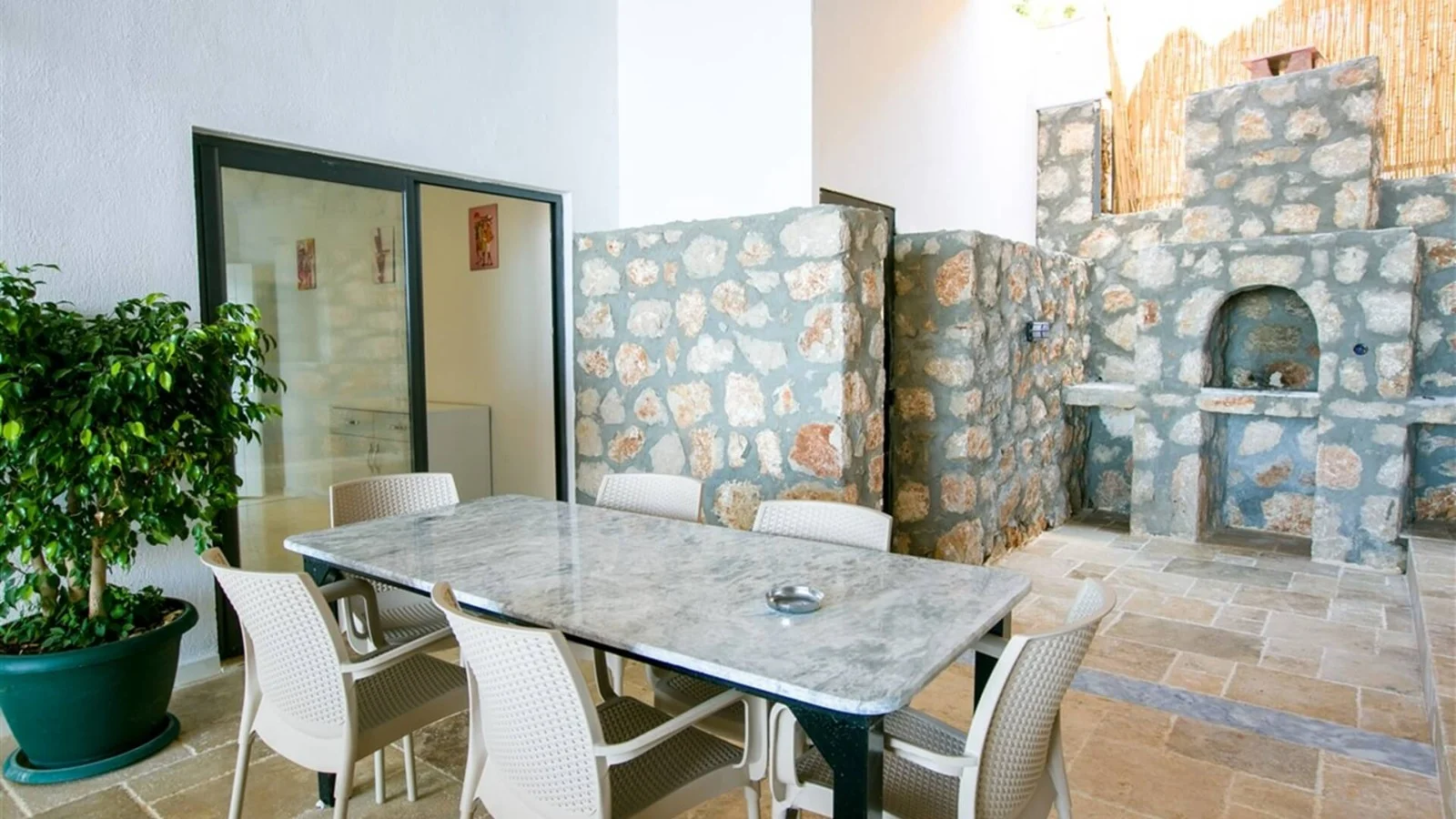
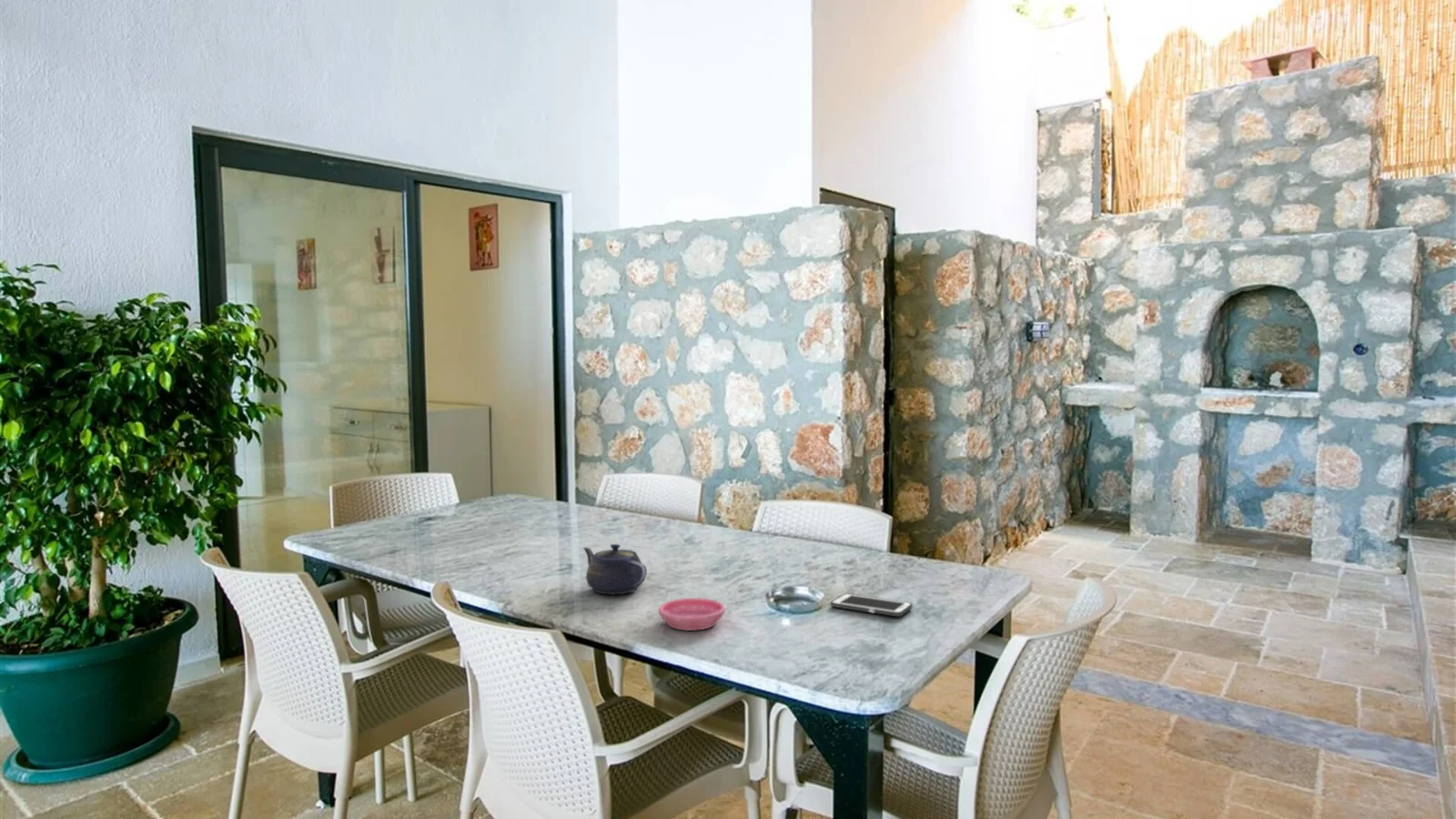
+ teapot (613, 566)
+ cell phone (871, 604)
+ saucer (692, 614)
